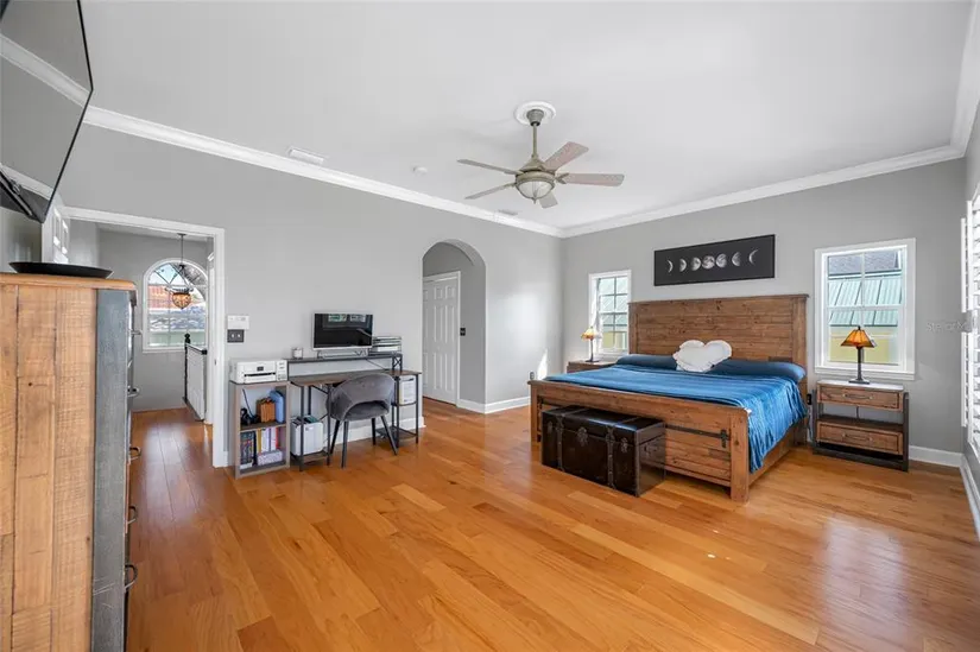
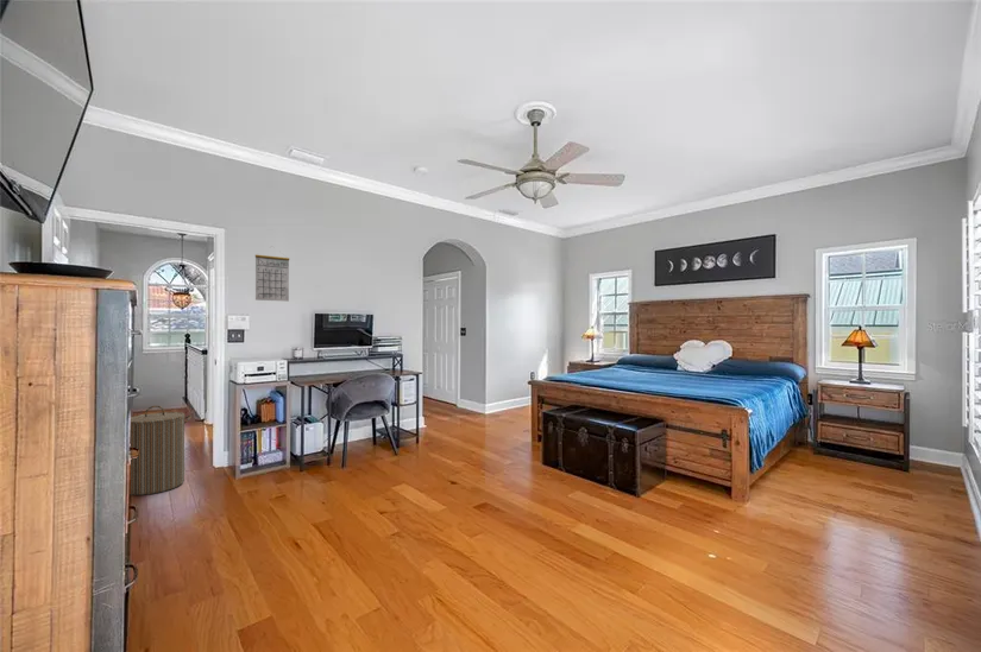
+ calendar (272, 273)
+ laundry hamper (155, 445)
